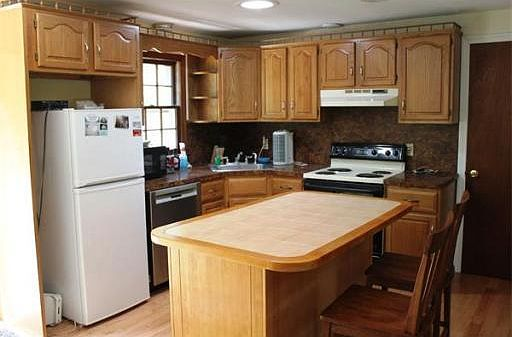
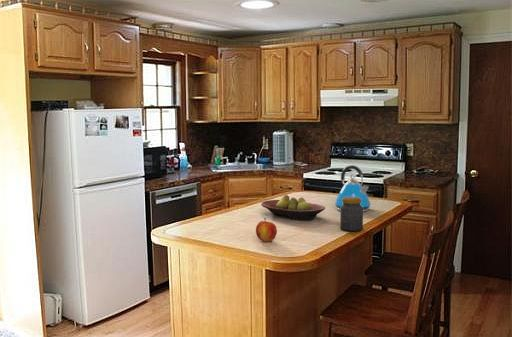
+ apple (266, 229)
+ jar (351, 213)
+ kettle (351, 187)
+ fruit bowl (292, 206)
